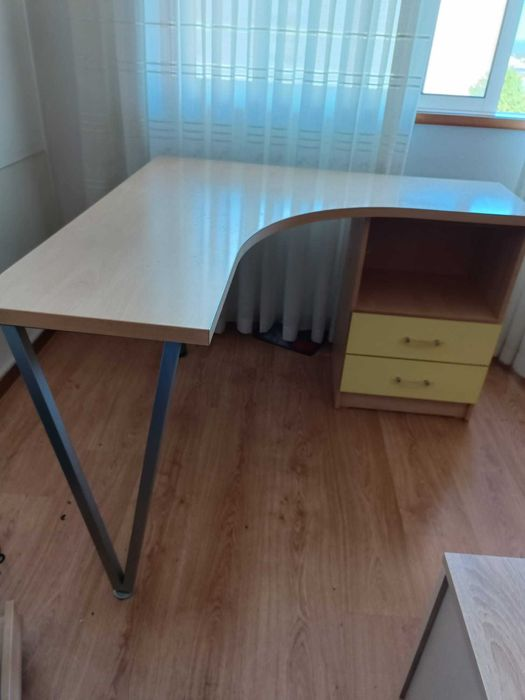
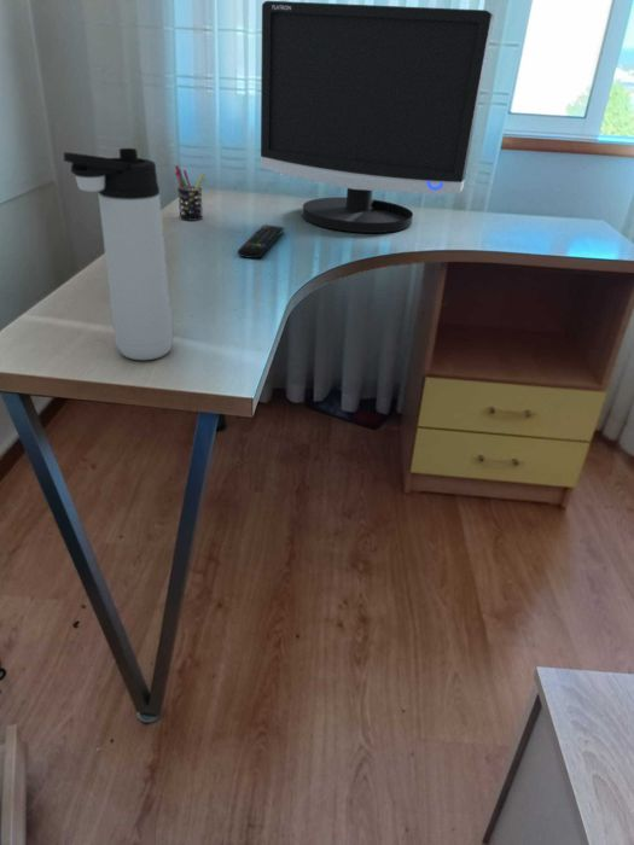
+ thermos bottle (123, 261)
+ monitor (365, 121)
+ remote control (262, 240)
+ pen holder (187, 192)
